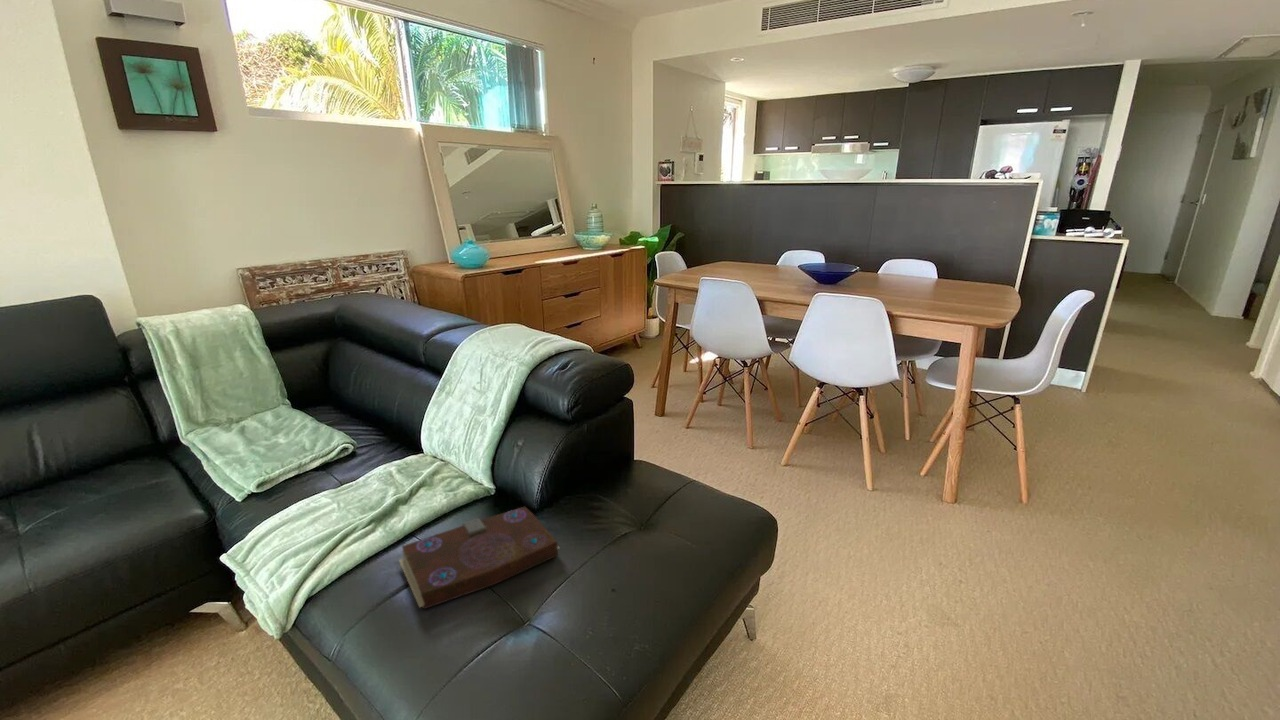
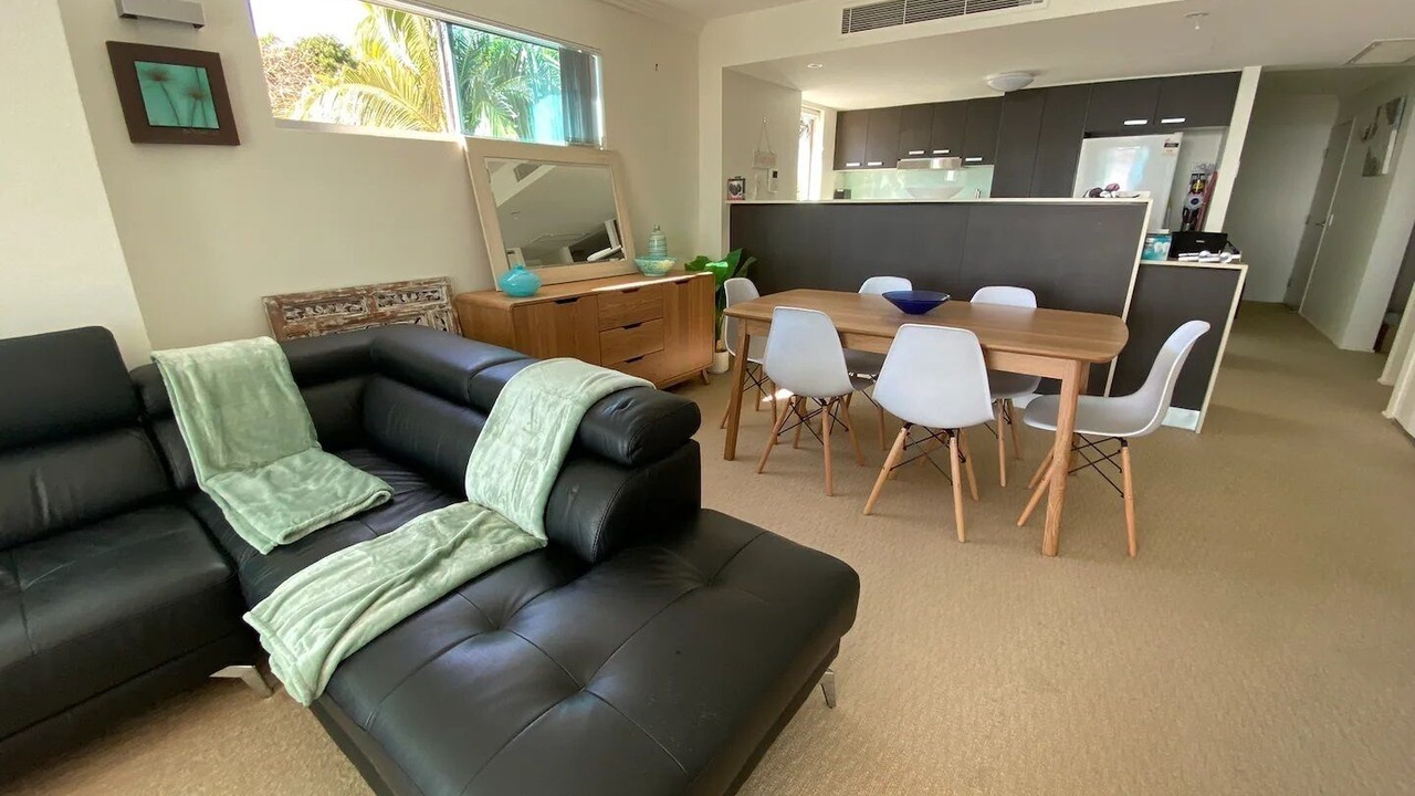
- book (479, 550)
